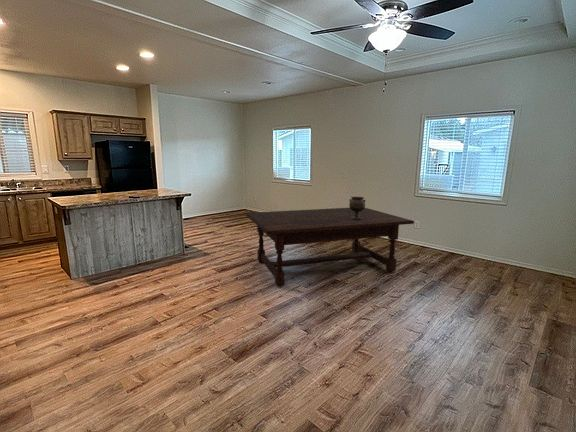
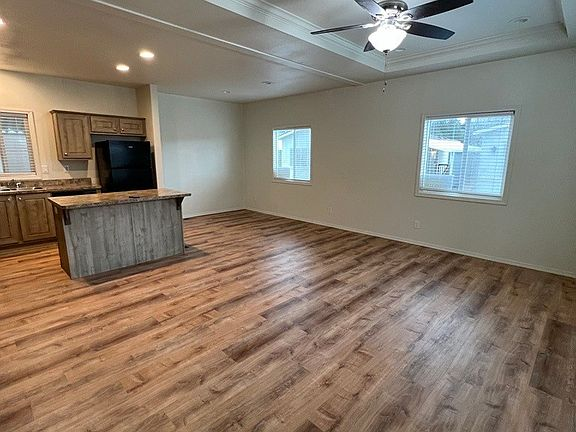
- dining table (324, 241)
- goblet (357, 207)
